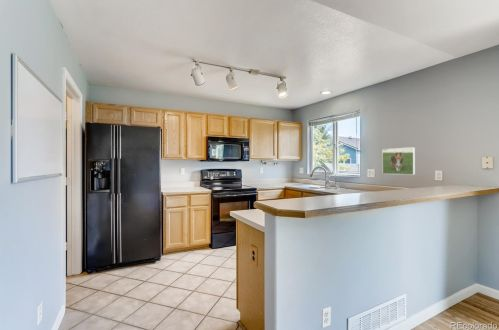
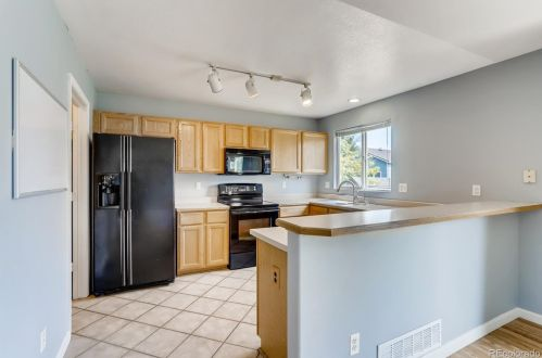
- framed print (397, 161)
